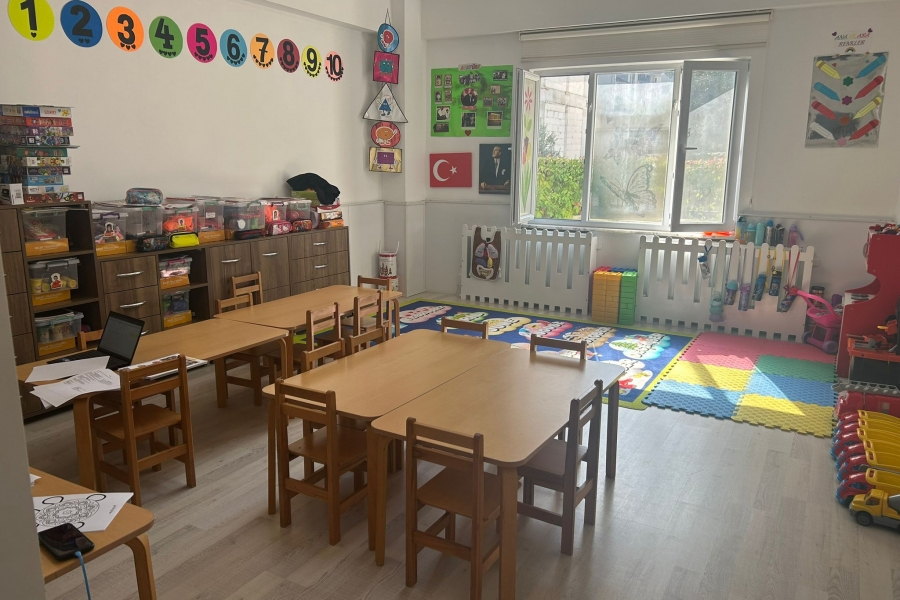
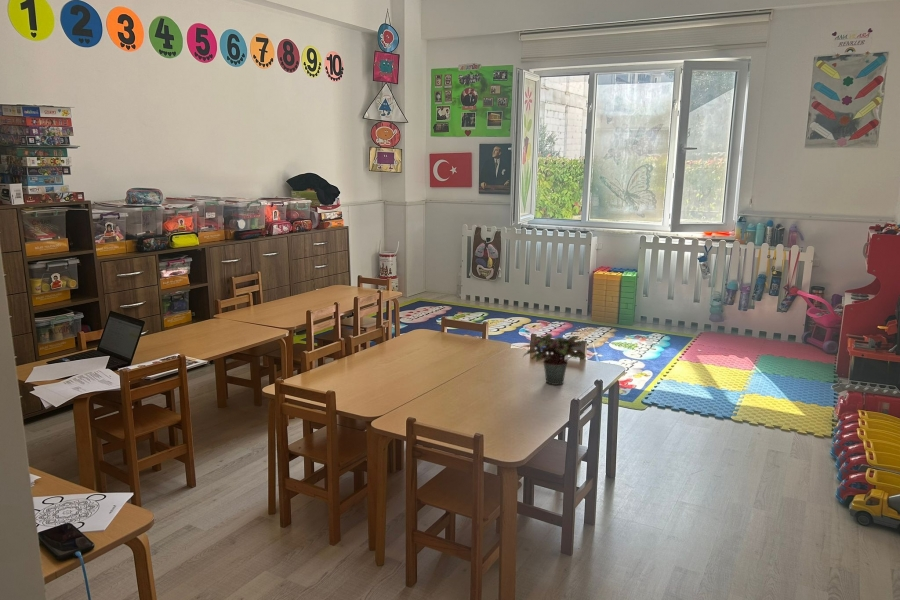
+ potted plant (554, 359)
